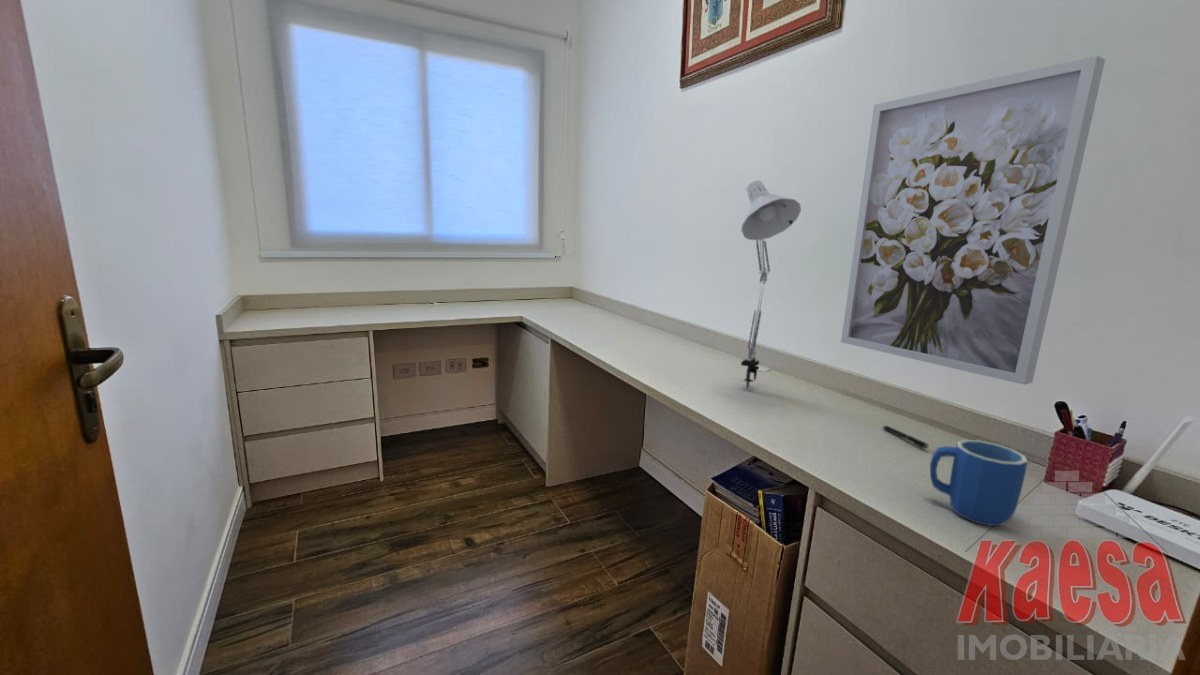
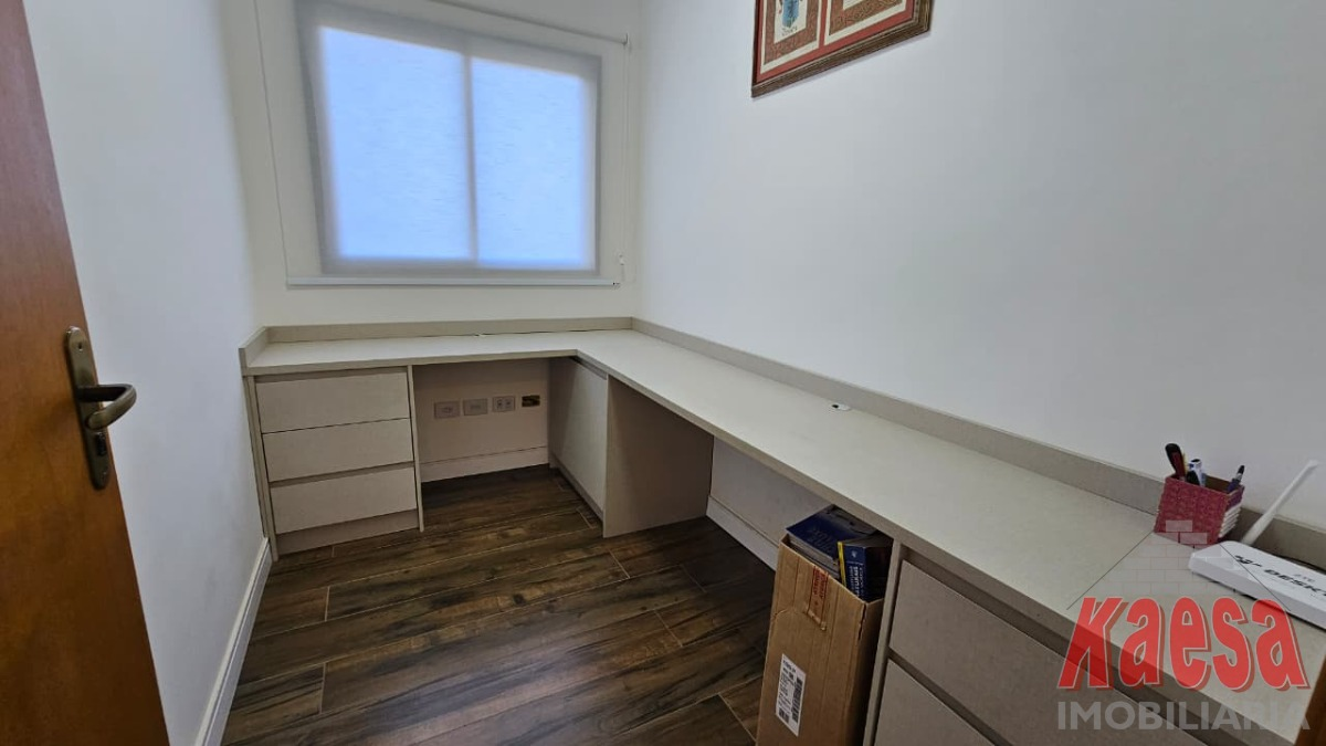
- pen (903, 435)
- mug (976, 480)
- wall art (945, 230)
- desk lamp (762, 293)
